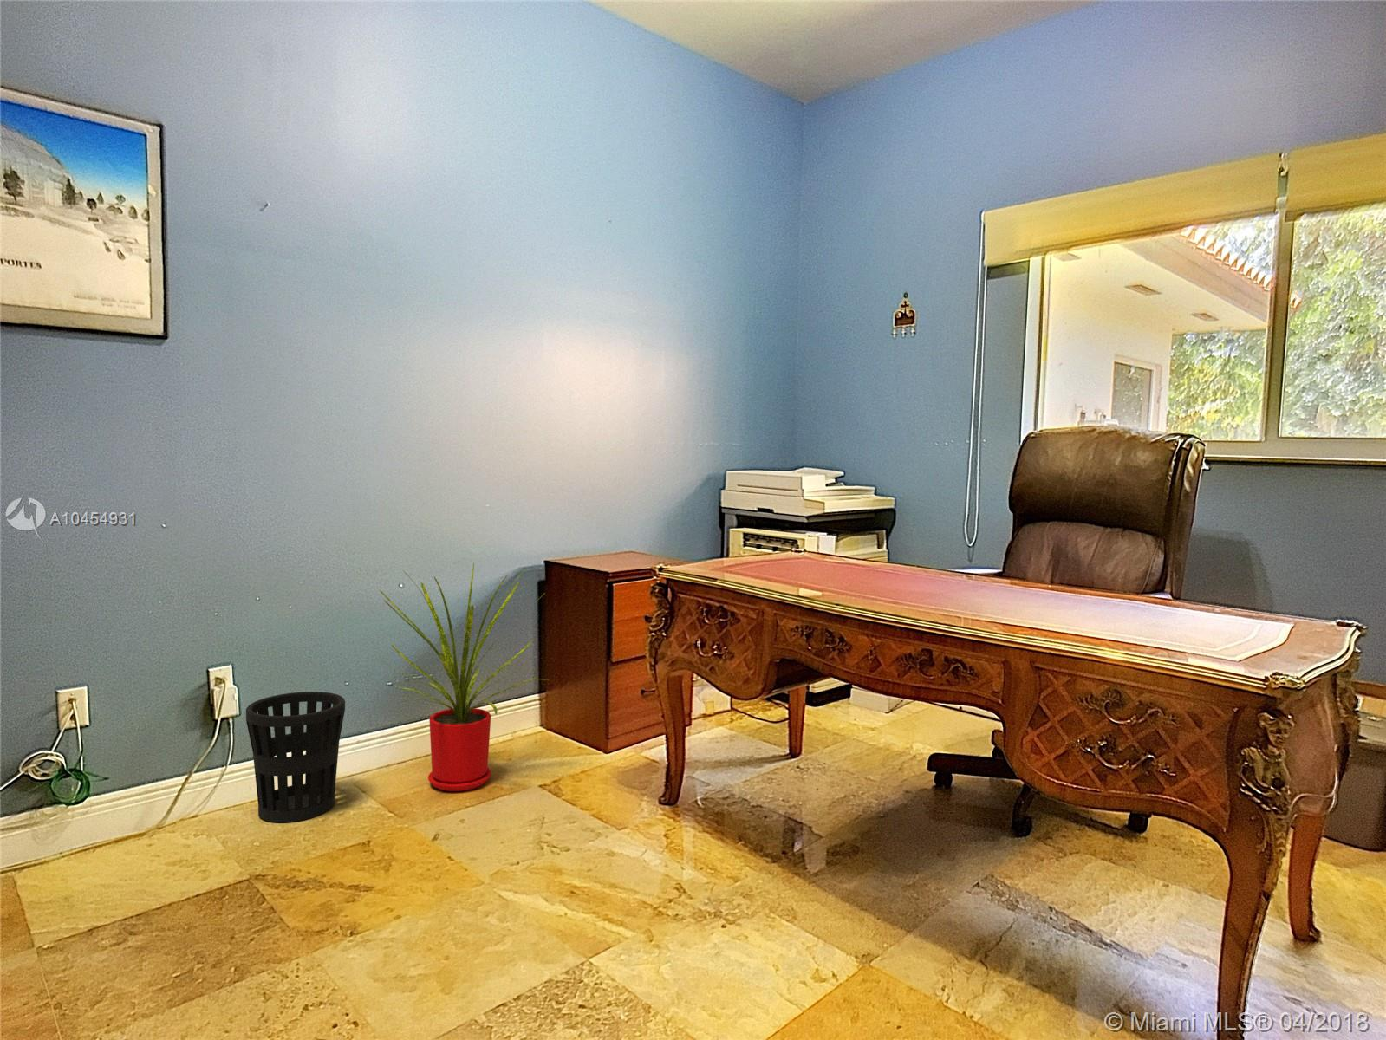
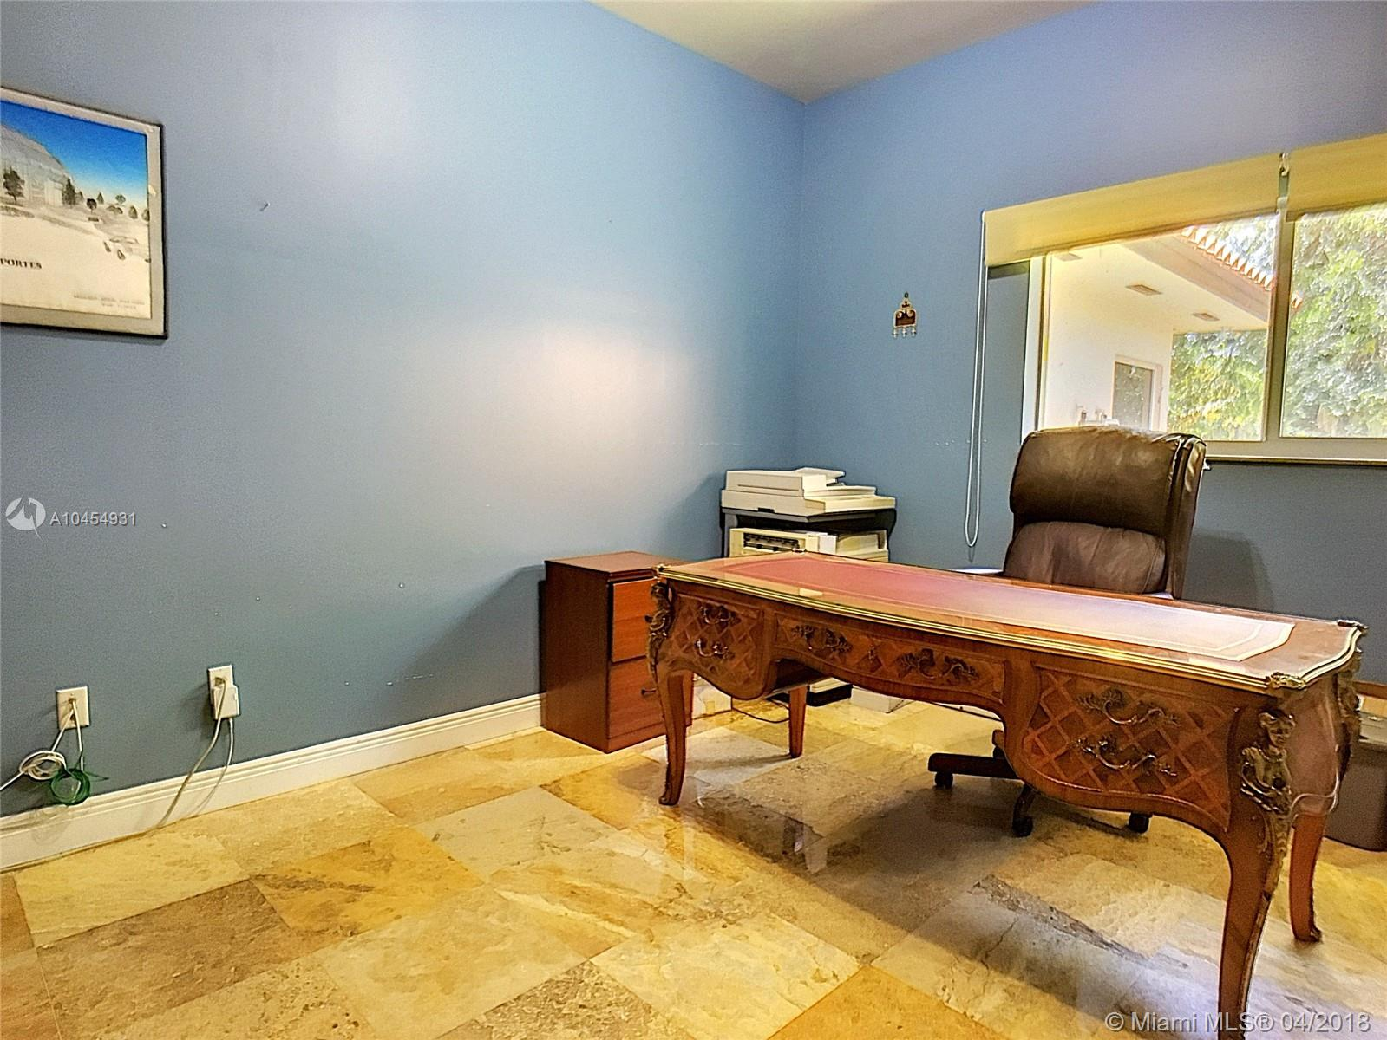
- wastebasket (296, 755)
- house plant (460, 674)
